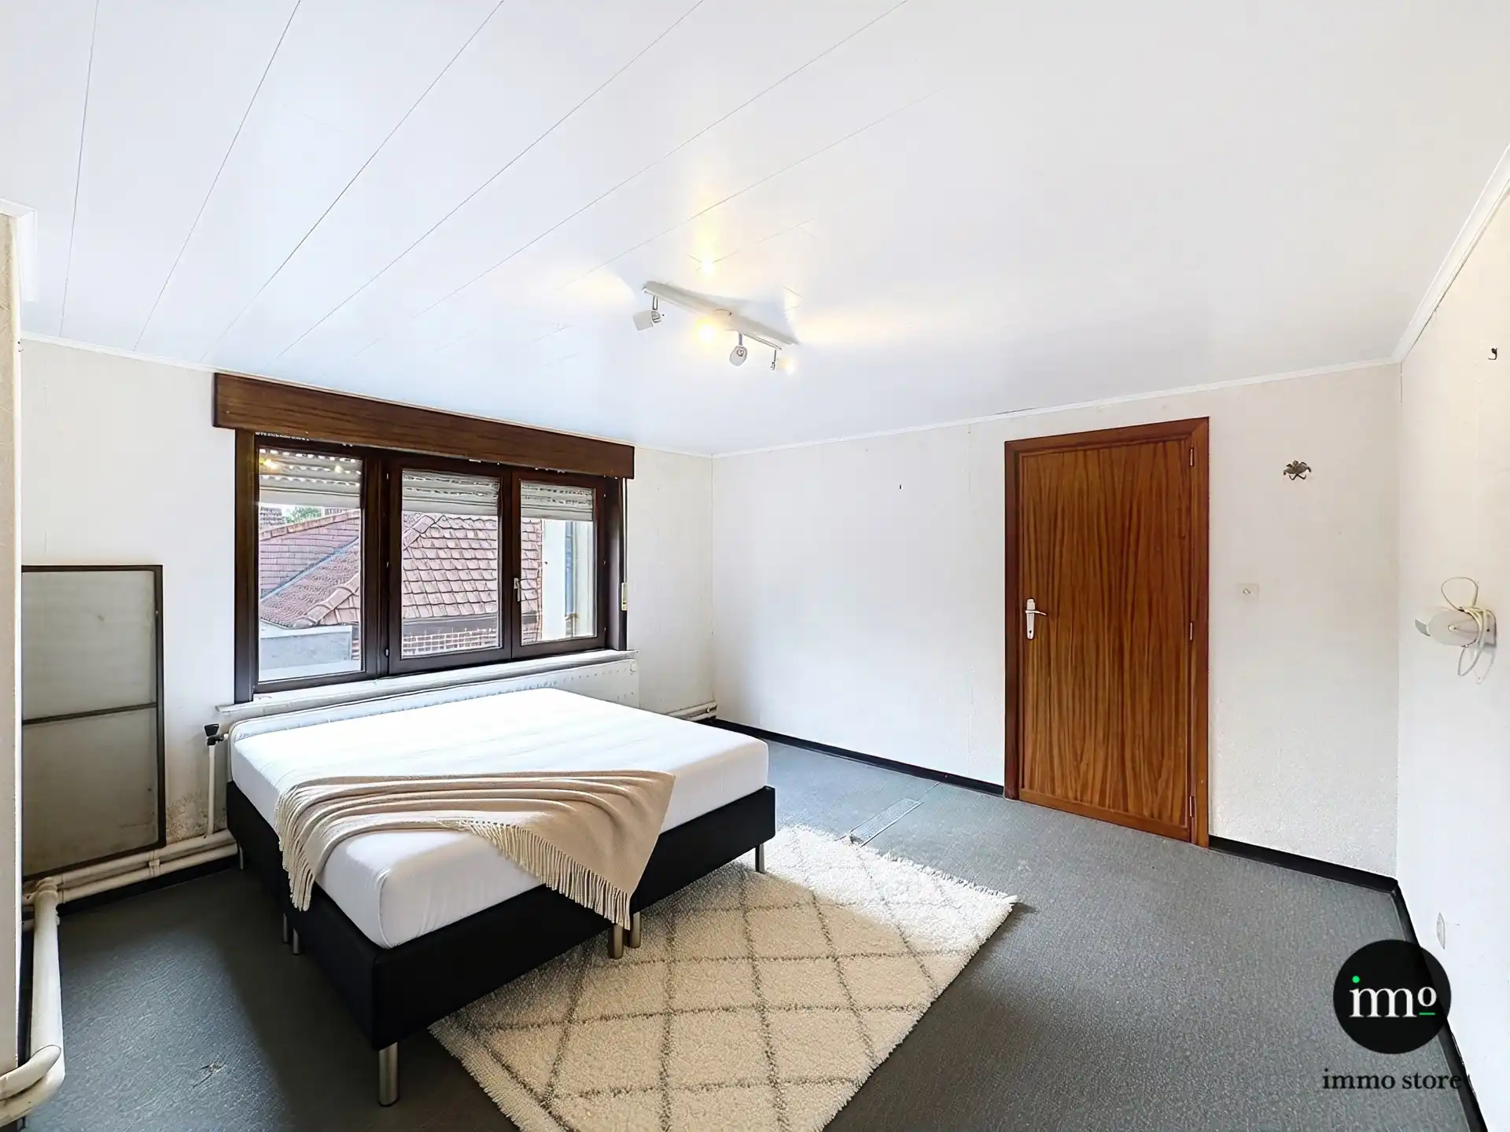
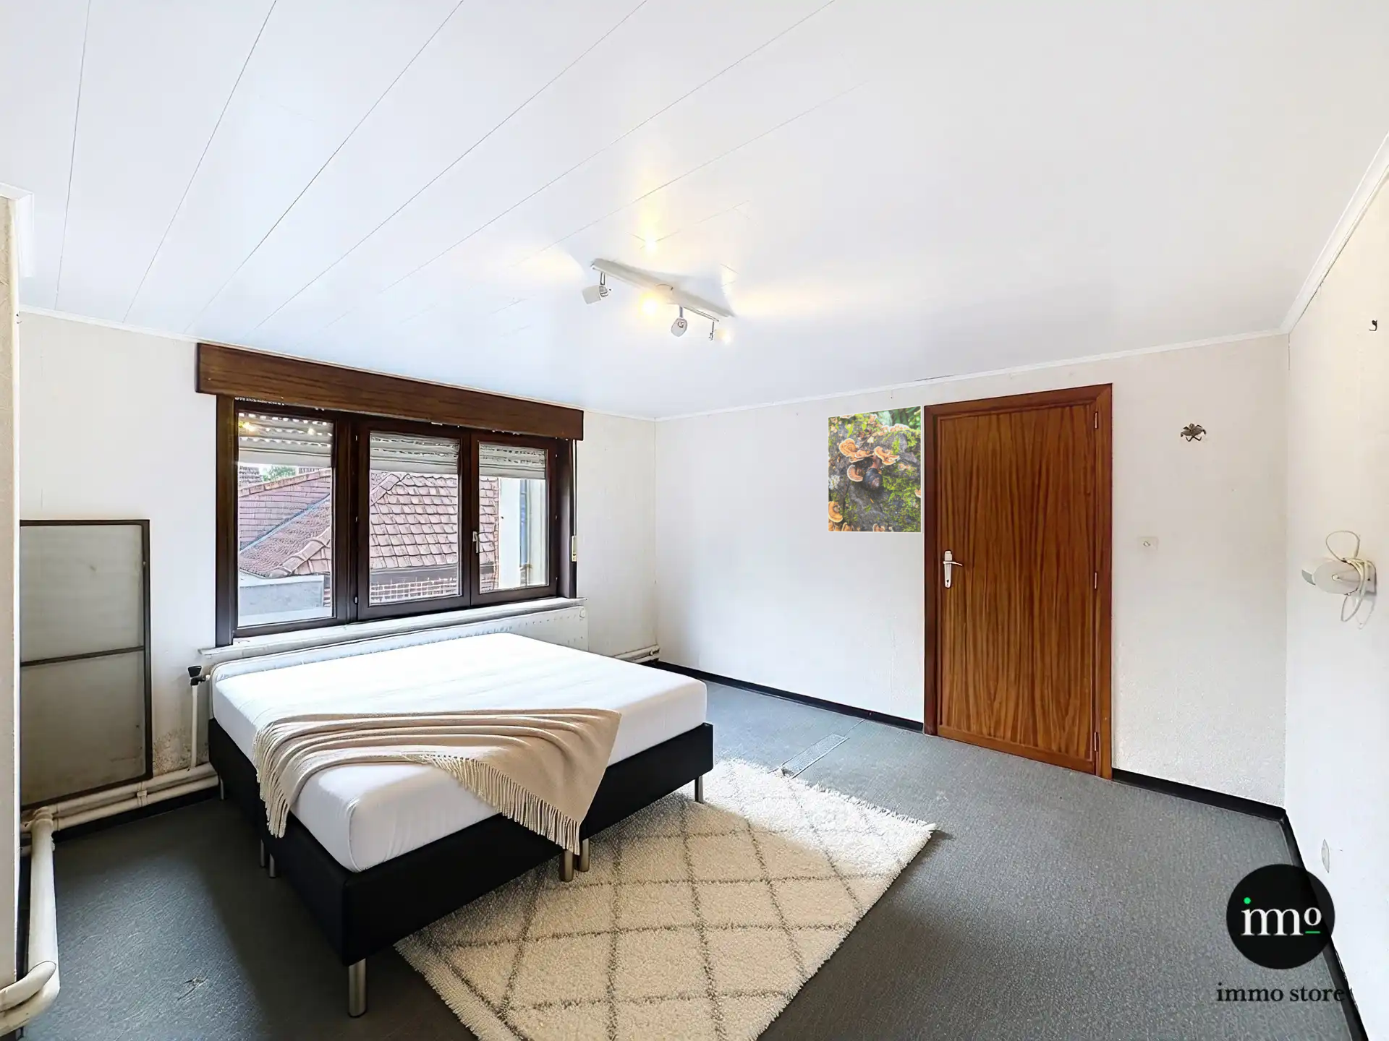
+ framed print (873, 471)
